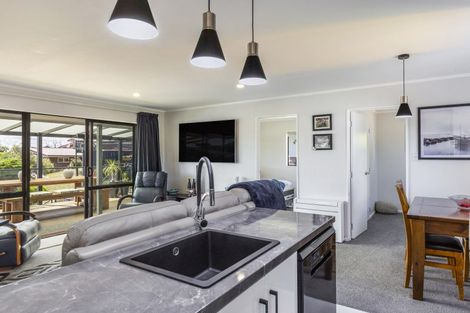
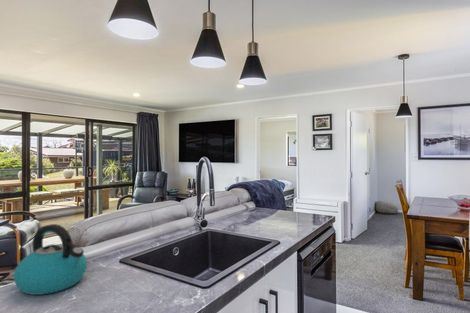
+ kettle (55, 254)
